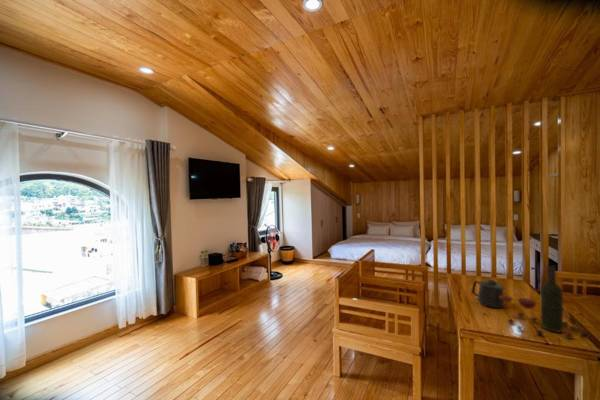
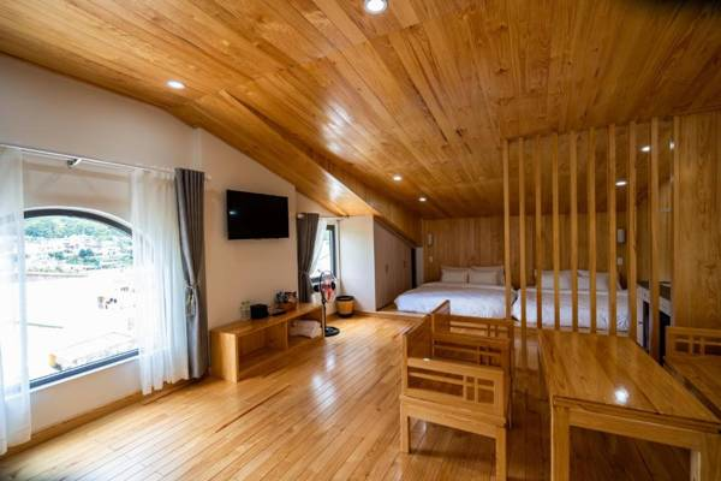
- mug (487, 292)
- wine bottle (541, 296)
